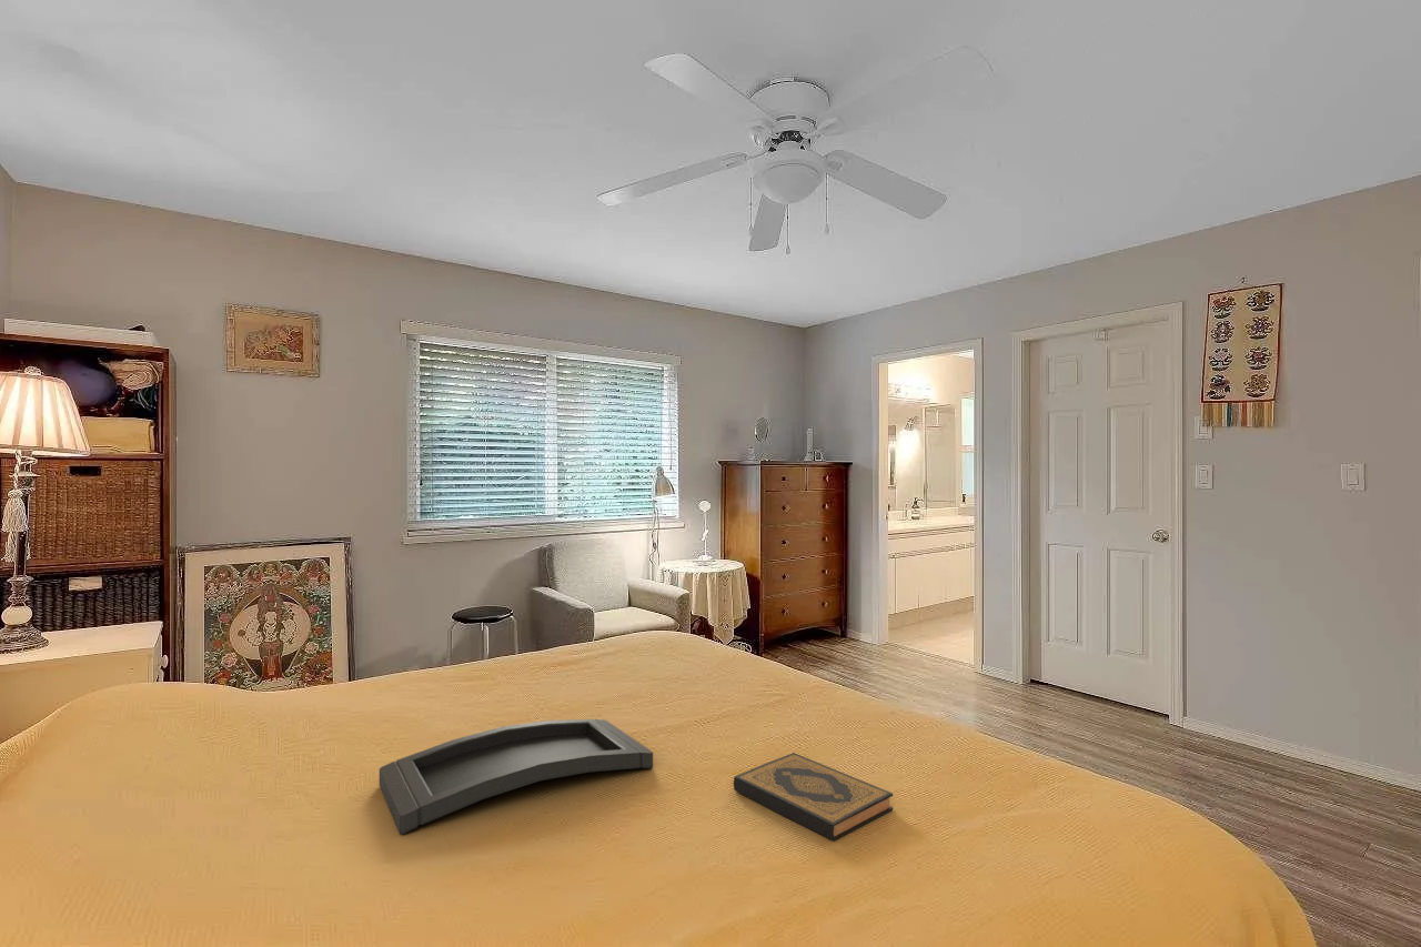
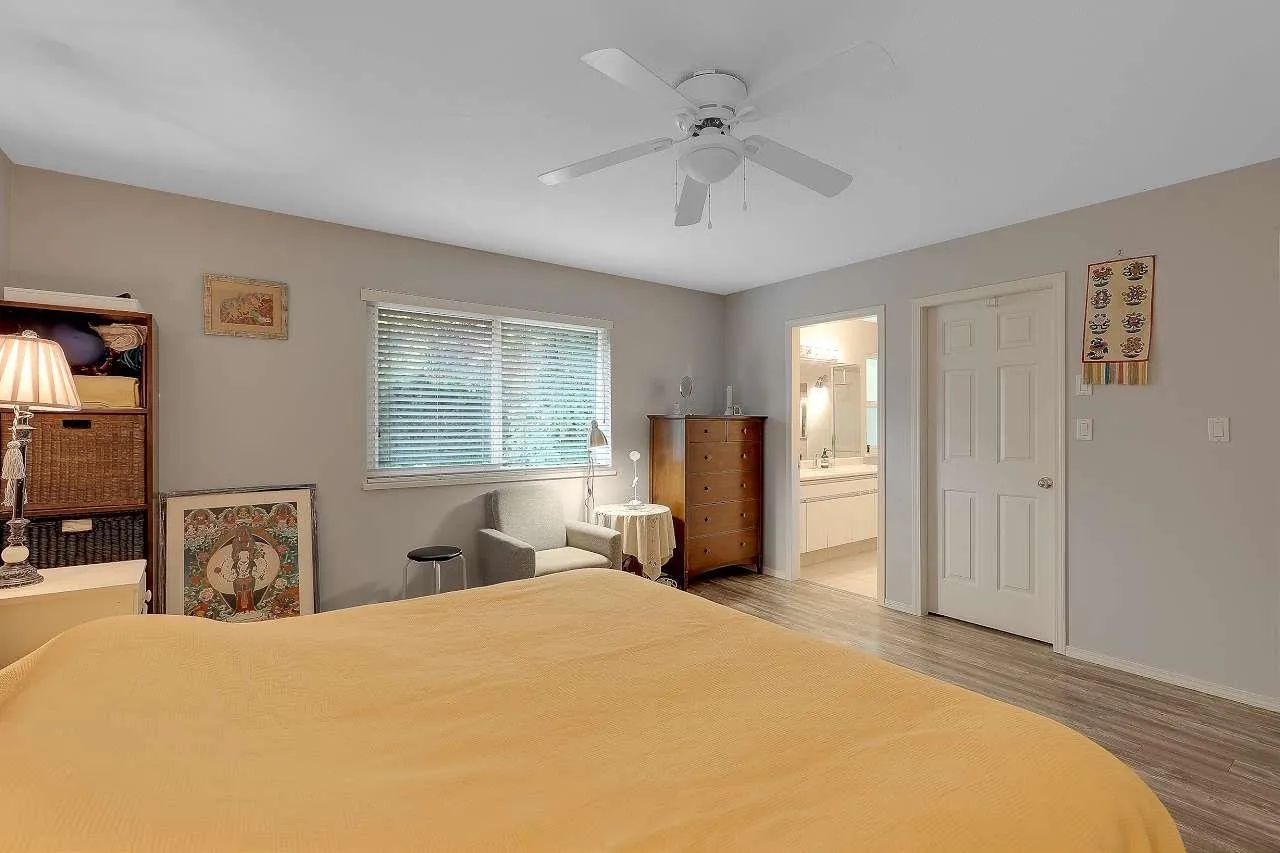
- tray (520, 759)
- hardback book (810, 792)
